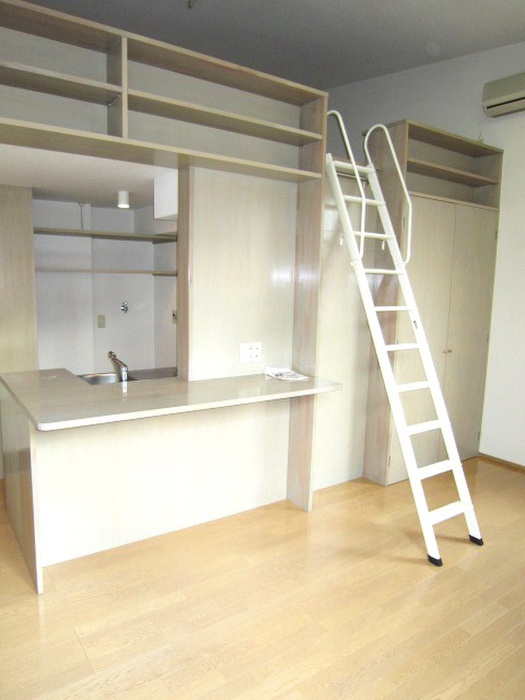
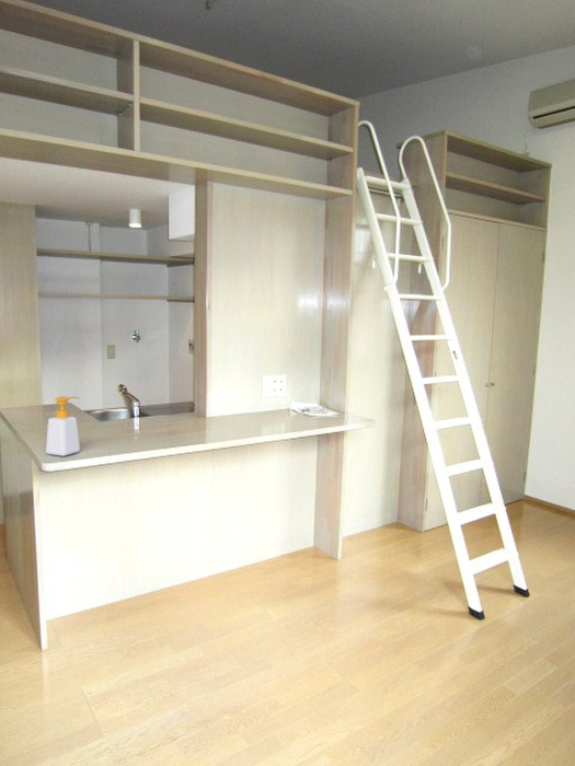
+ soap bottle (67, 423)
